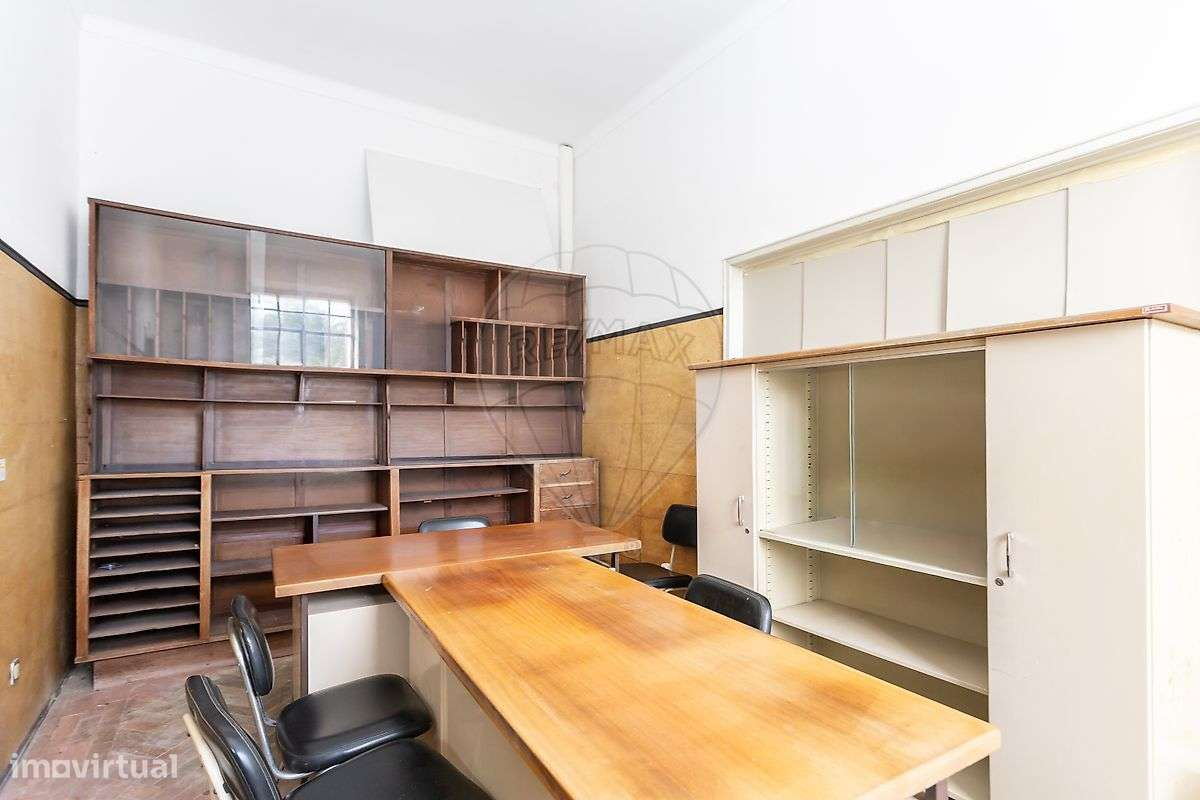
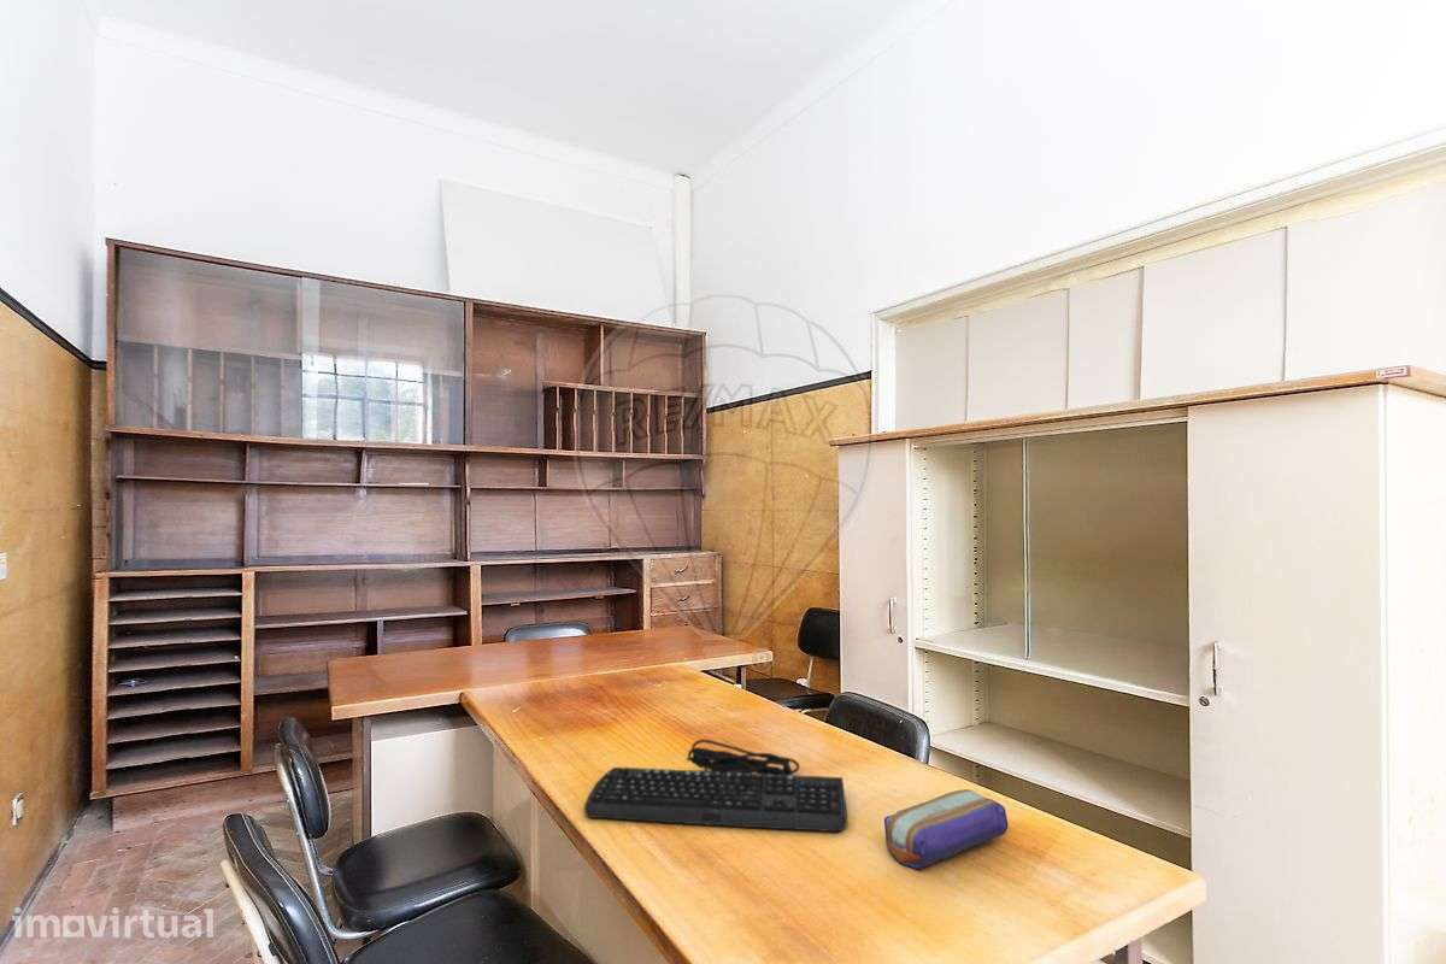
+ pencil case (947, 825)
+ keyboard (718, 775)
